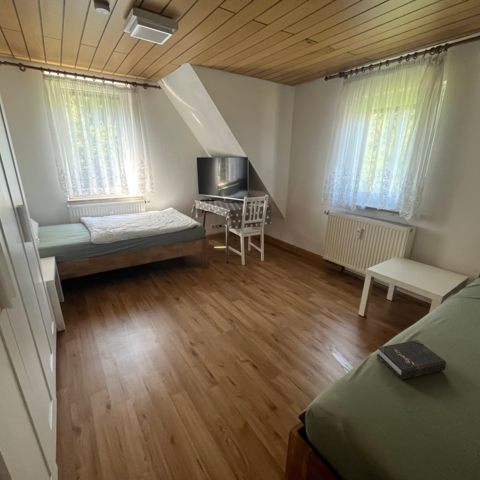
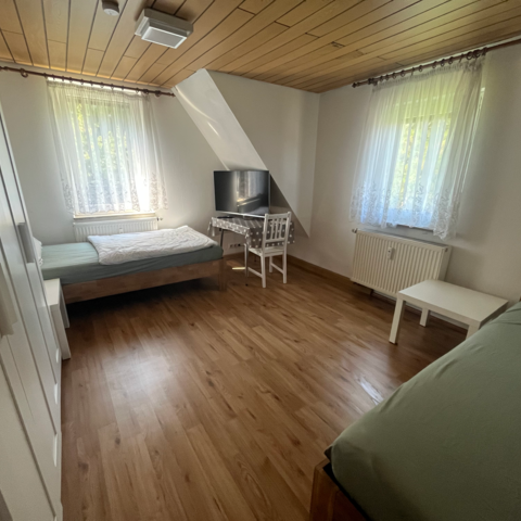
- hardback book (410, 358)
